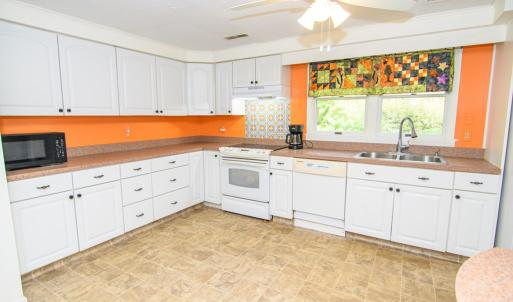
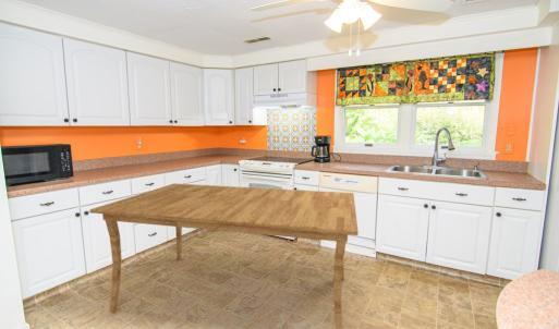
+ dining table (242, 232)
